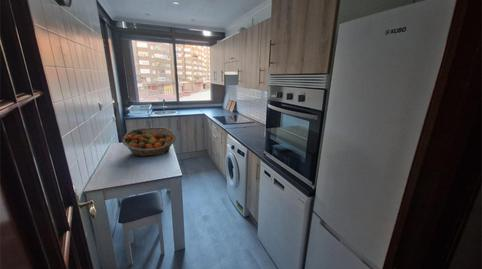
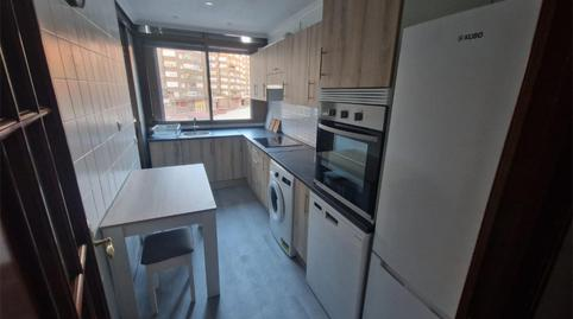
- fruit basket (150, 141)
